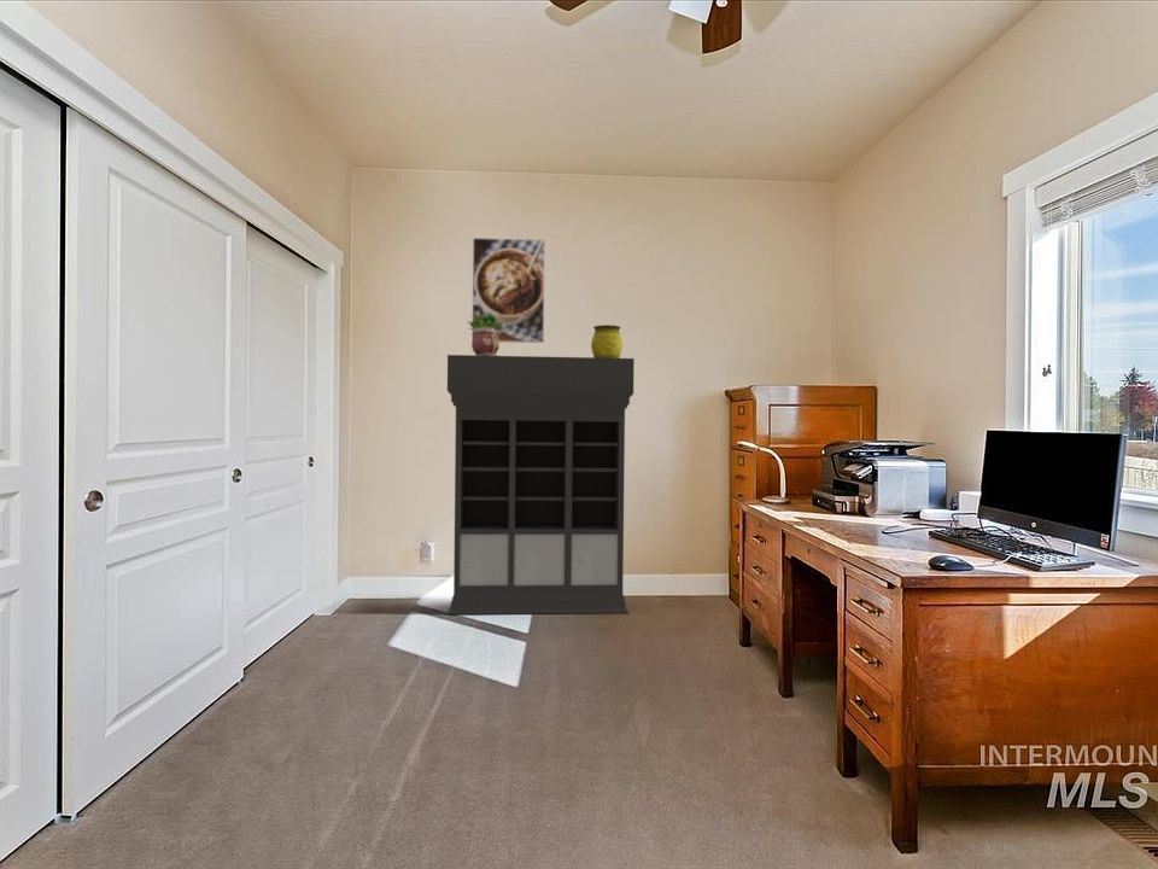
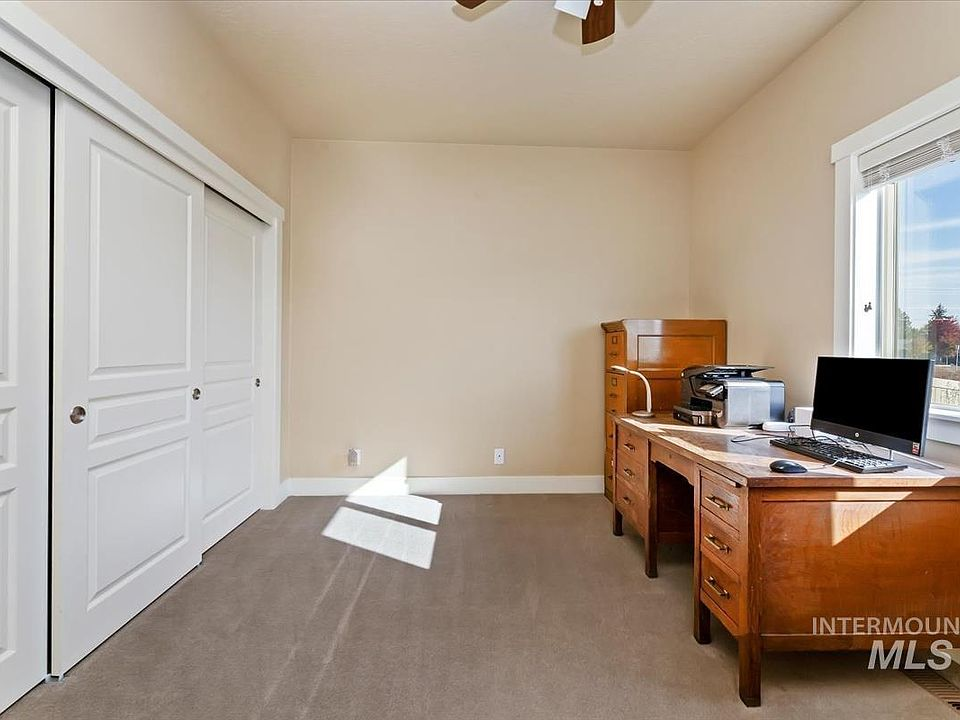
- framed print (508, 290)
- decorative vase (607, 344)
- shelving unit (539, 483)
- potted plant (484, 333)
